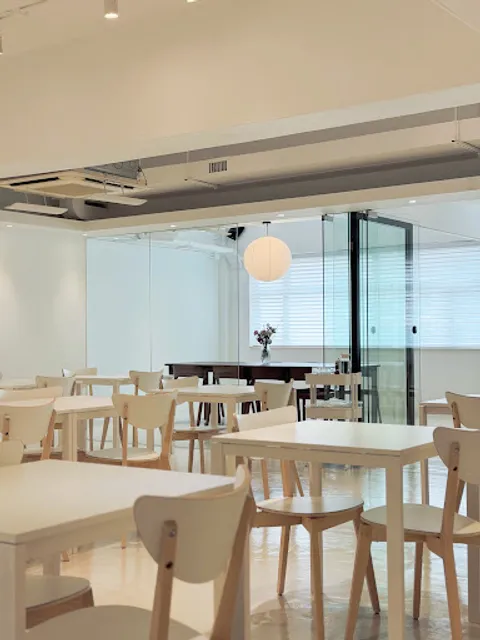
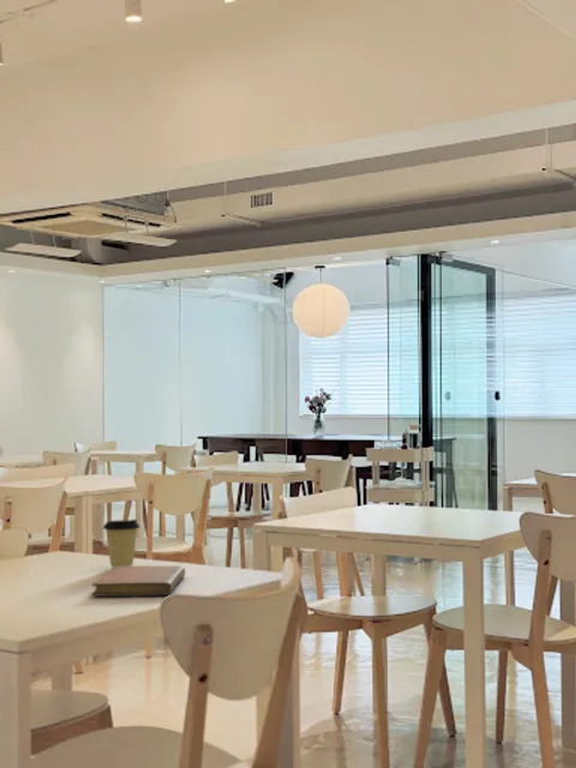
+ notebook (140, 580)
+ coffee cup (121, 544)
